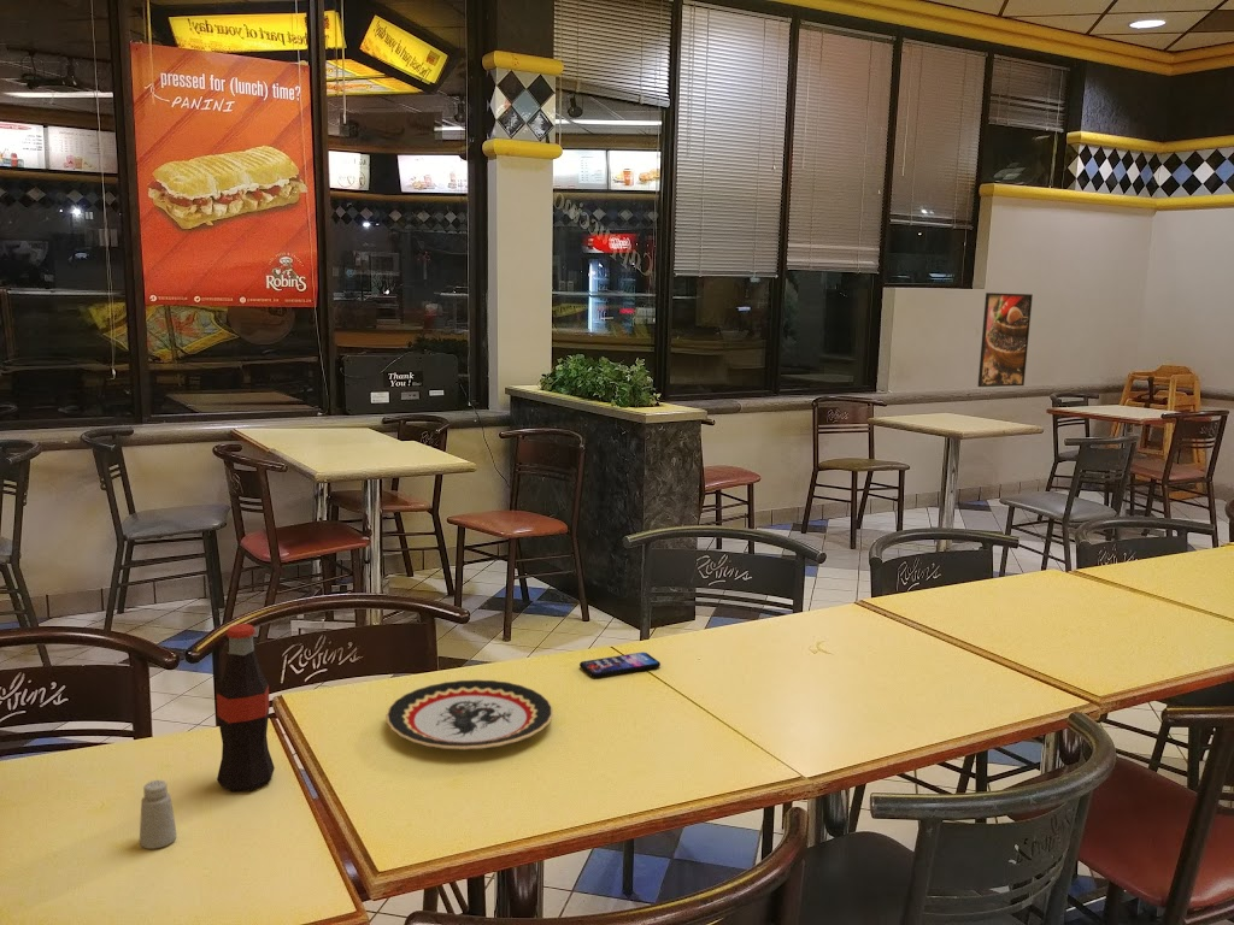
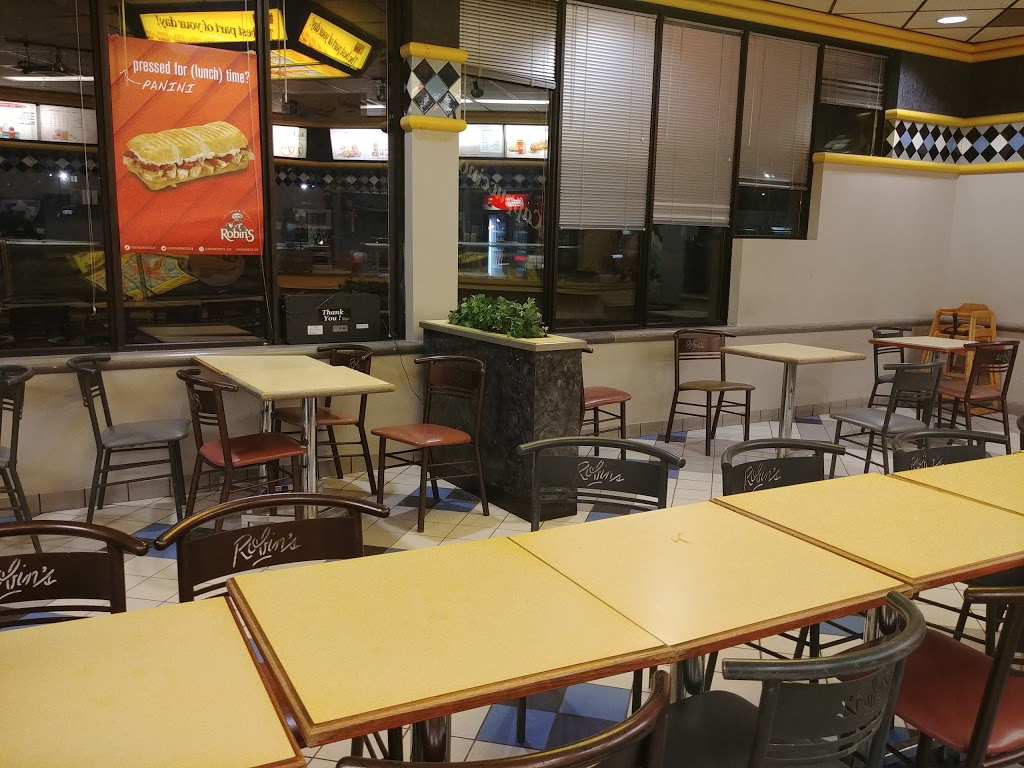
- saltshaker (157, 812)
- bottle (243, 703)
- smartphone (619, 664)
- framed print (1005, 340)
- plate (470, 717)
